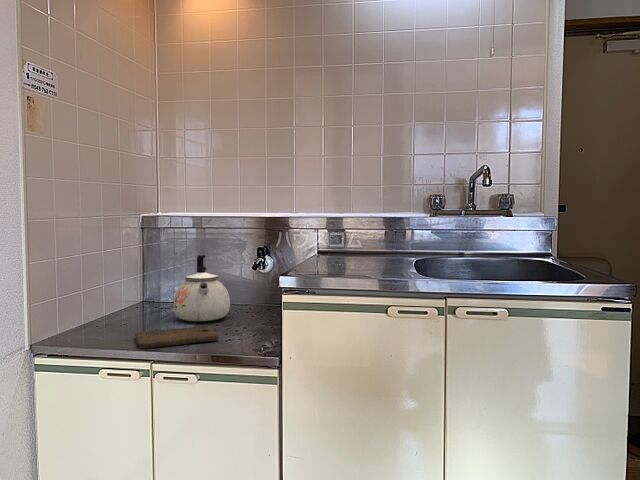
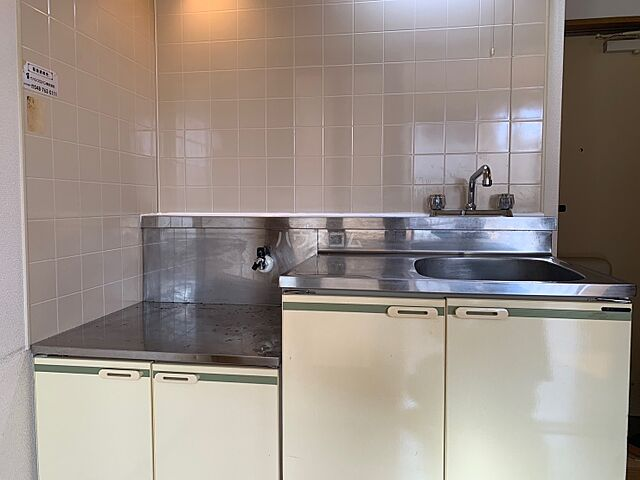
- cutting board (176, 336)
- kettle (202, 286)
